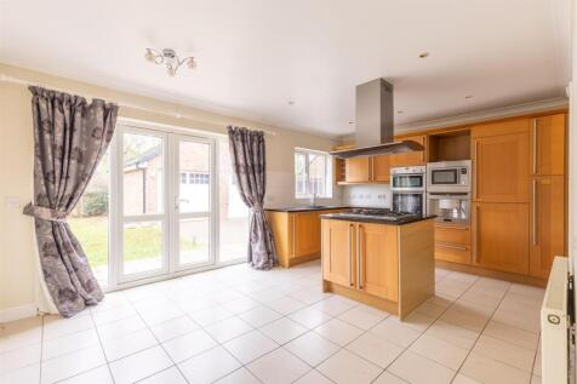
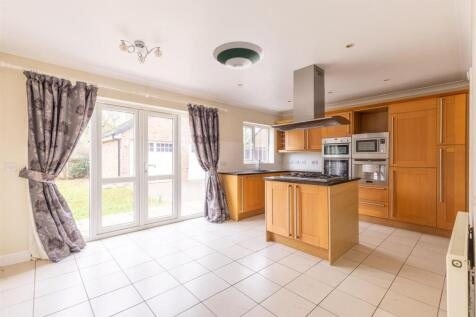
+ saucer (238, 61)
